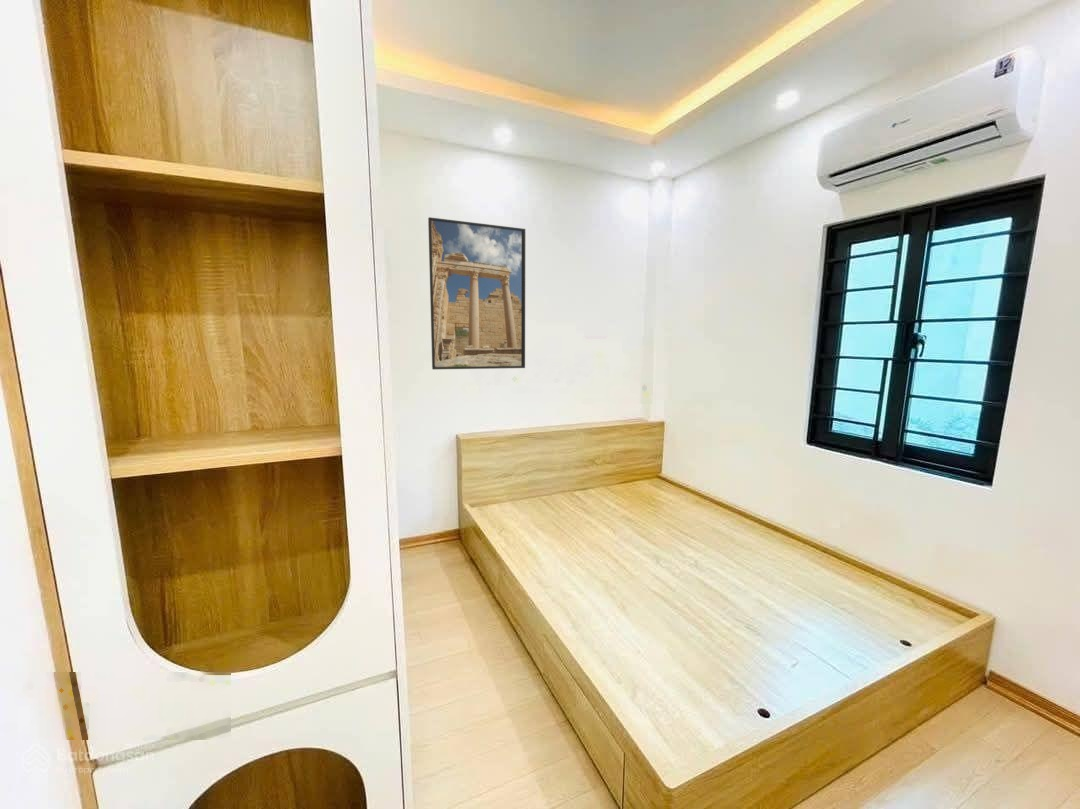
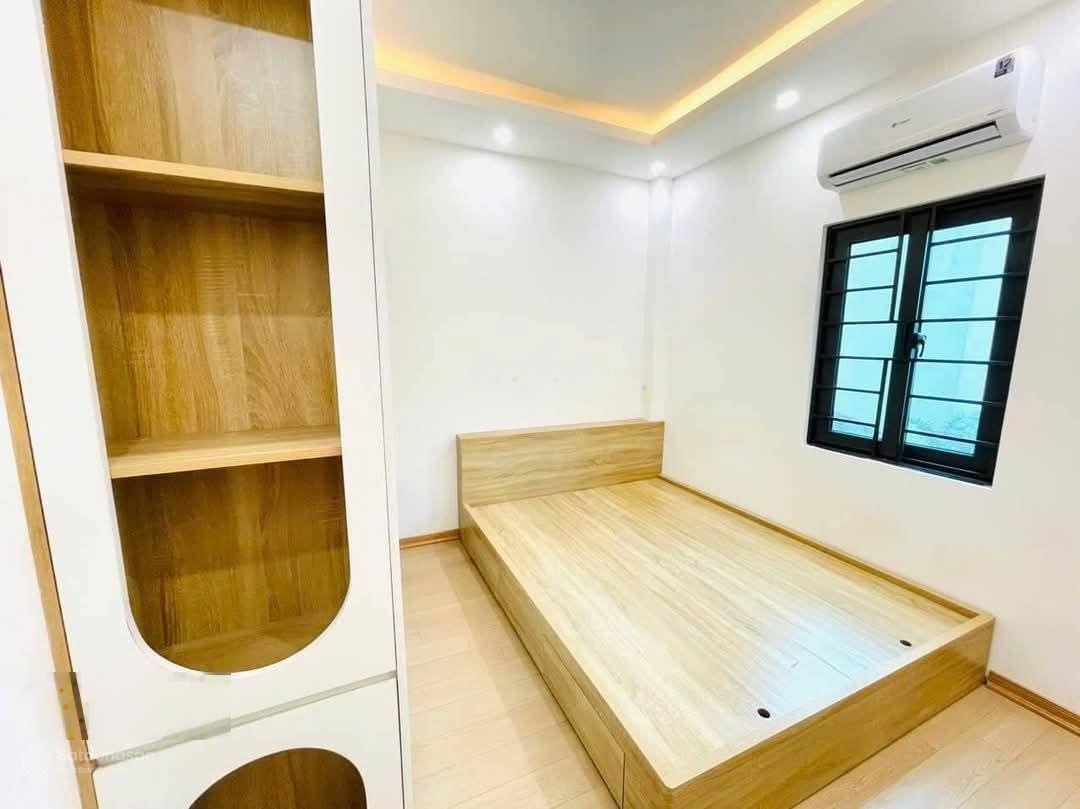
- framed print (479, 297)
